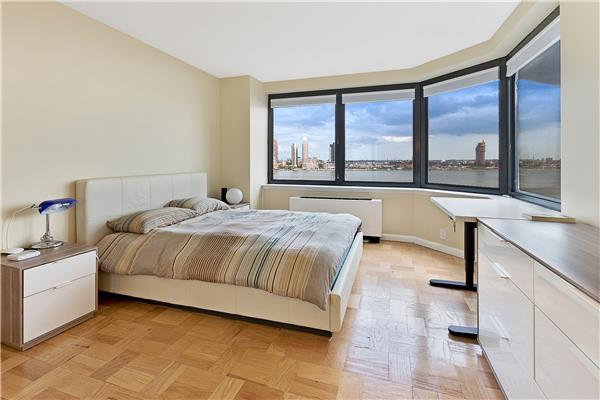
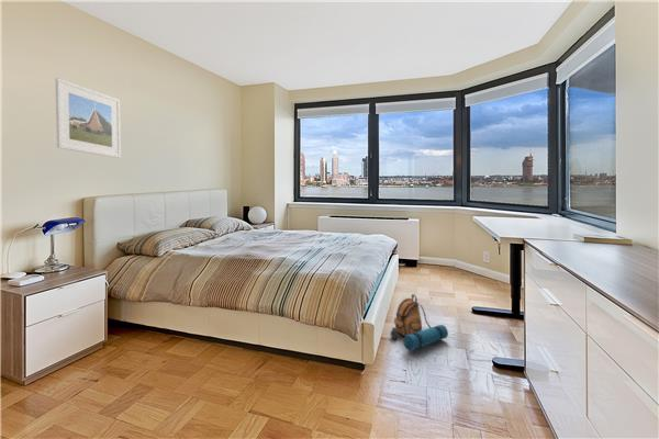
+ backpack (418, 318)
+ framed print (91, 121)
